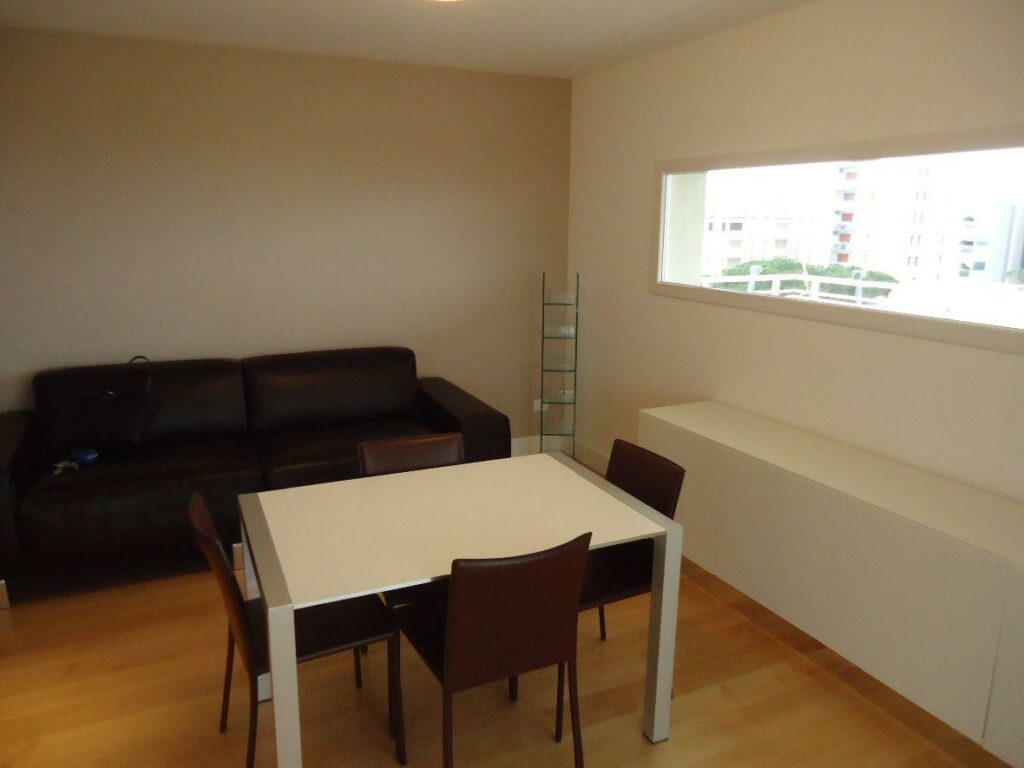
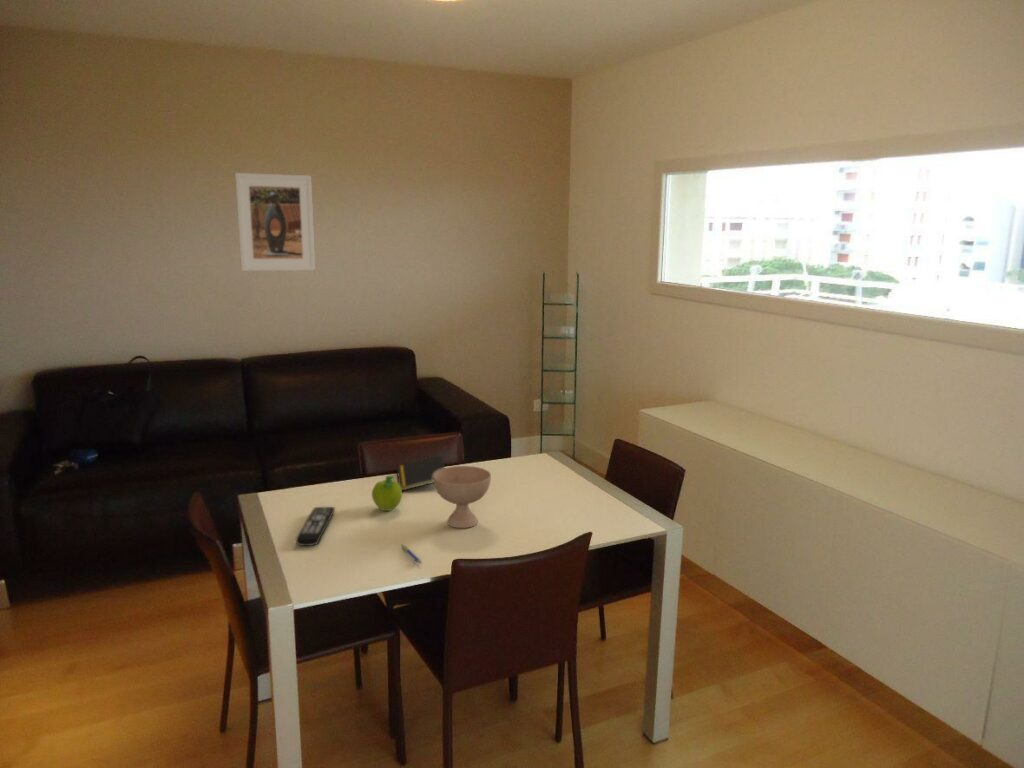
+ remote control (316, 525)
+ notepad (421, 472)
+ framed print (276, 223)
+ fruit (387, 493)
+ pen (410, 553)
+ bowl (462, 498)
